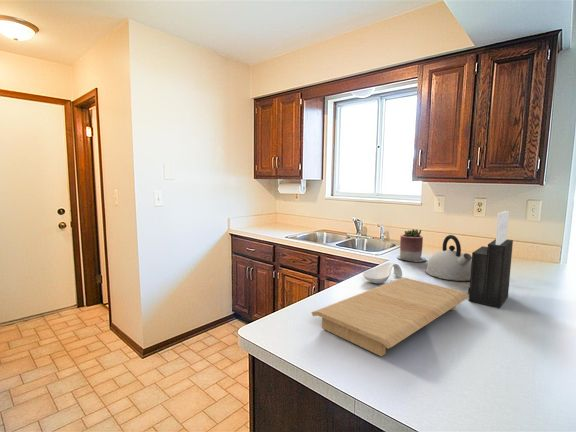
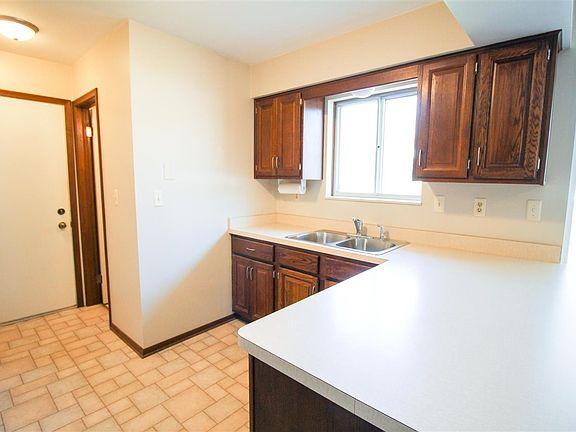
- spoon rest (383, 272)
- succulent planter (412, 243)
- knife block (488, 255)
- kettle (452, 255)
- cutting board (395, 309)
